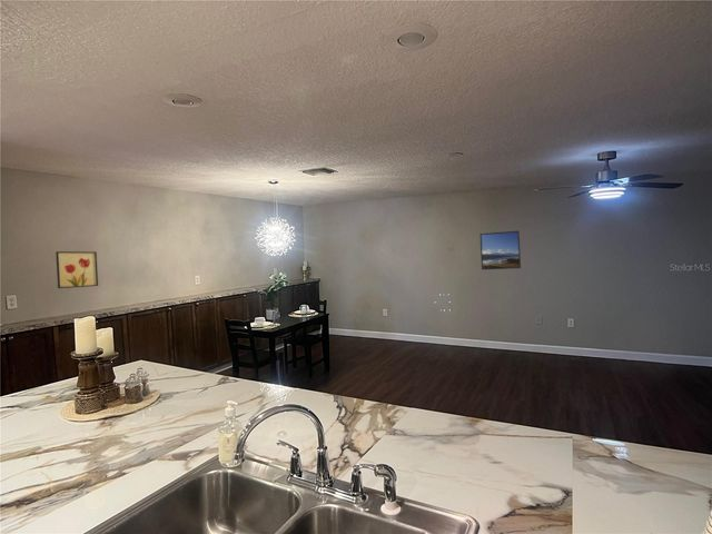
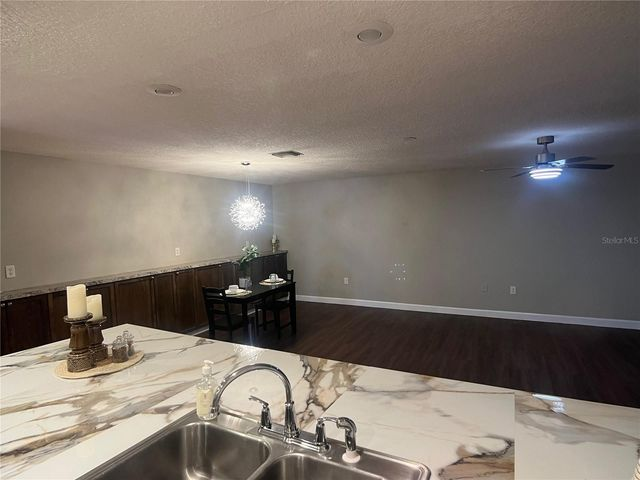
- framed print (500, 250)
- wall art (77, 269)
